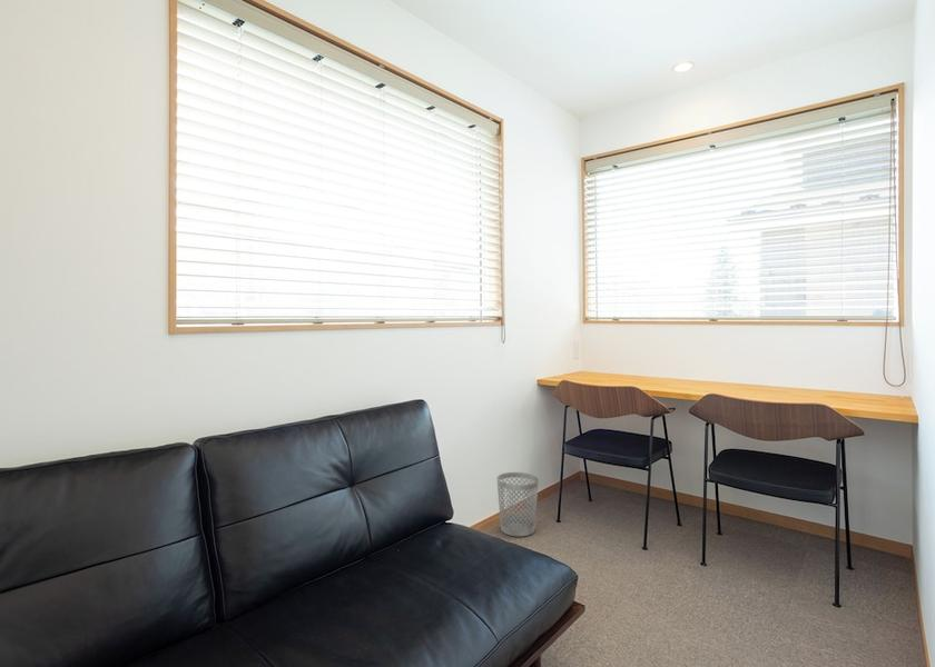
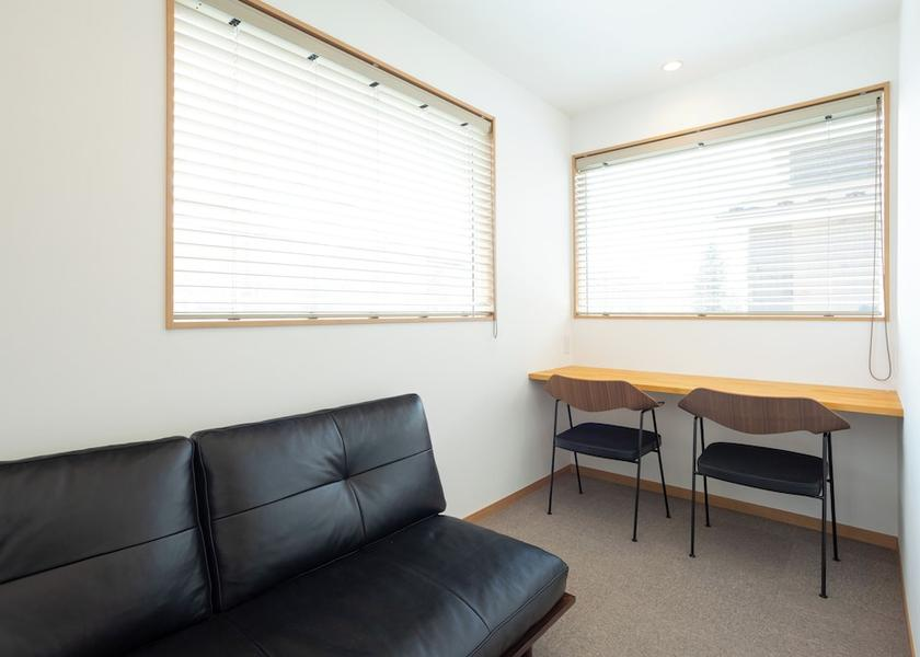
- wastebasket (516, 504)
